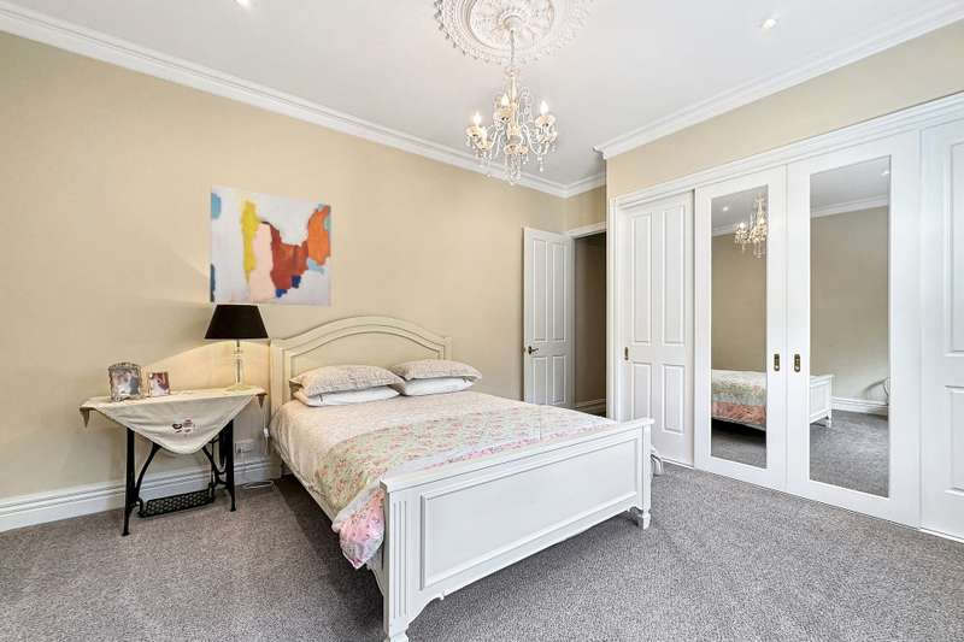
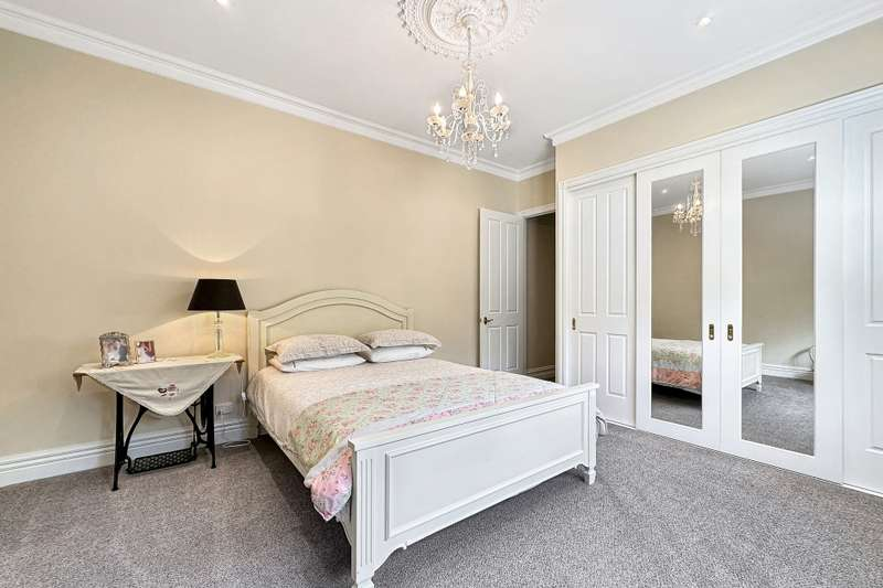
- wall art (275, 249)
